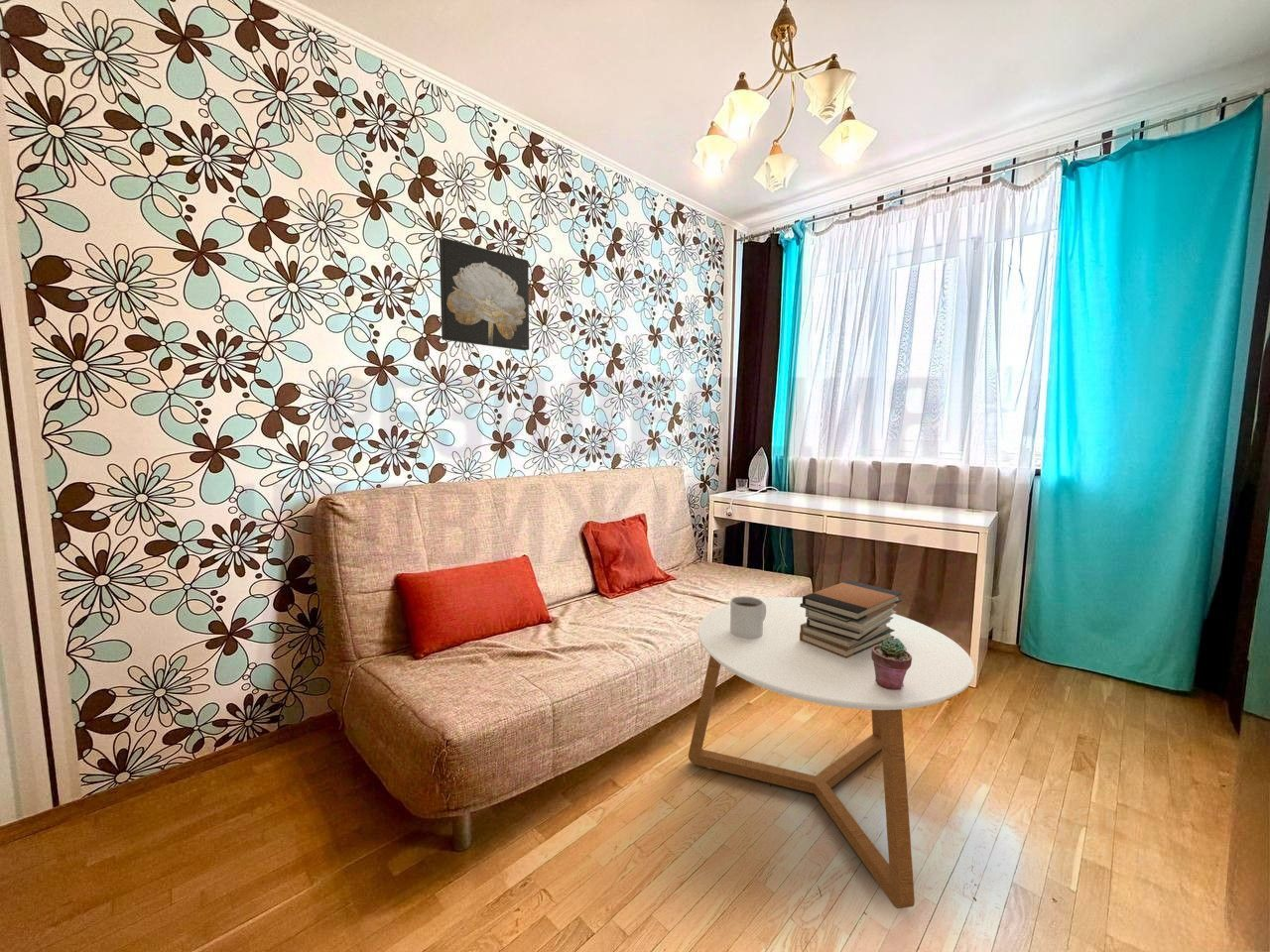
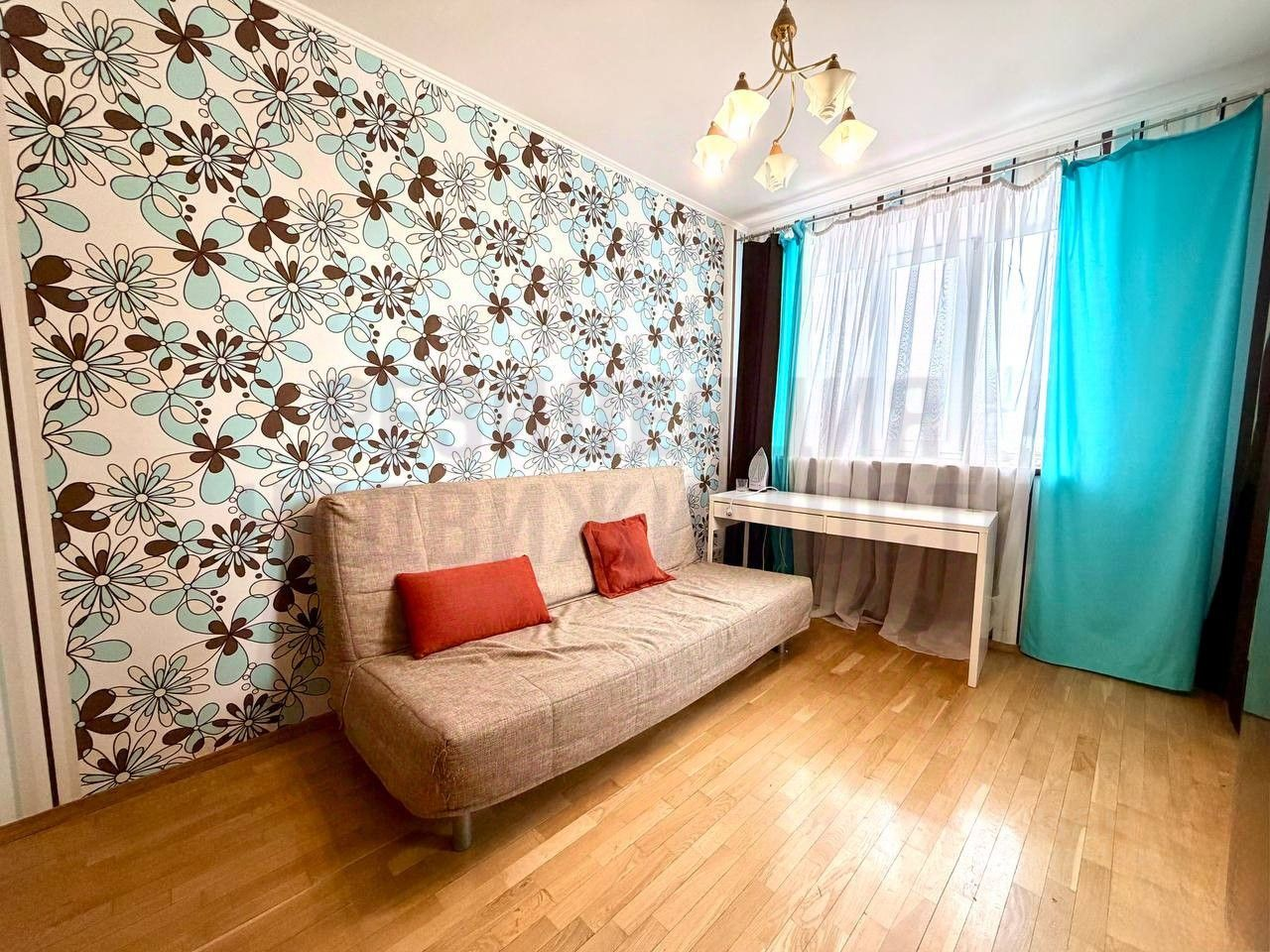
- potted succulent (891, 660)
- mug (751, 615)
- coffee table (825, 704)
- book stack (850, 616)
- wall art (486, 298)
